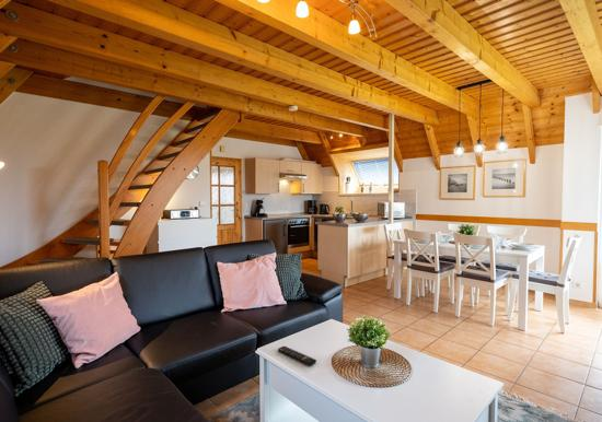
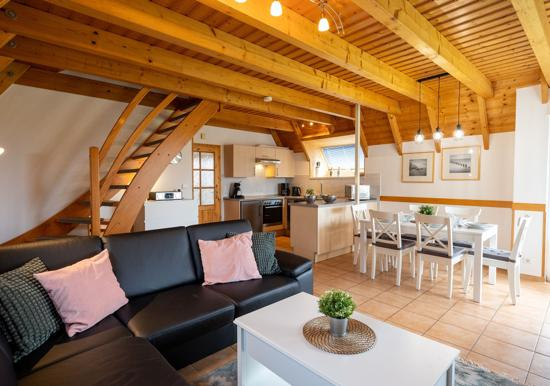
- remote control (296, 355)
